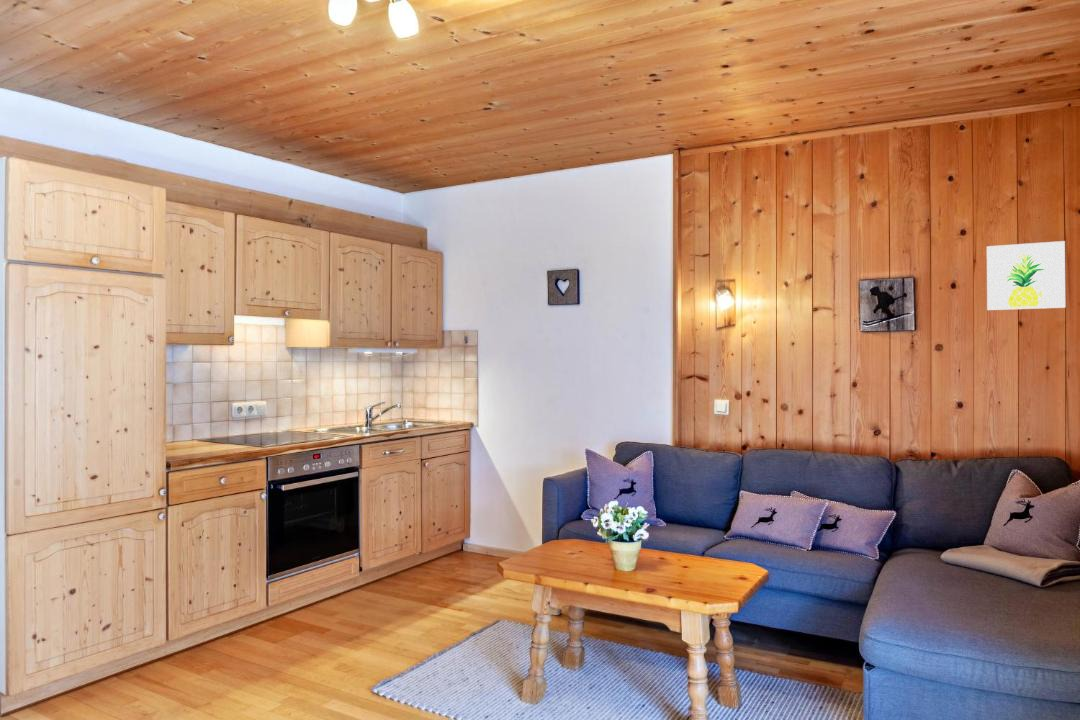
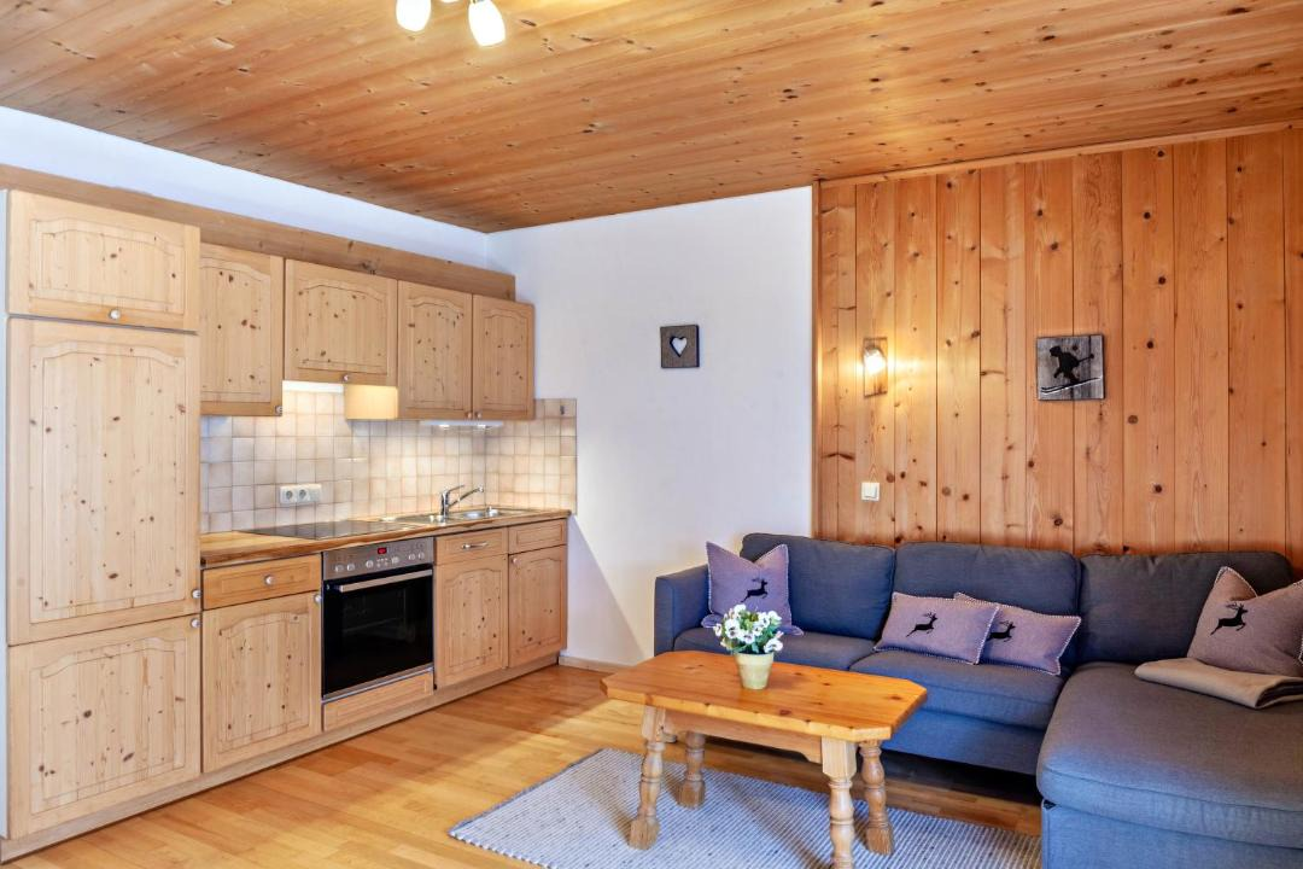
- wall art (1025, 276)
